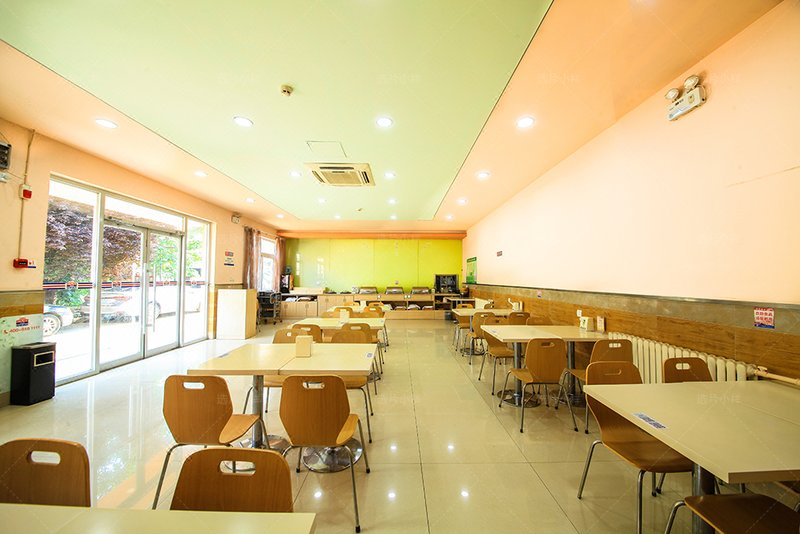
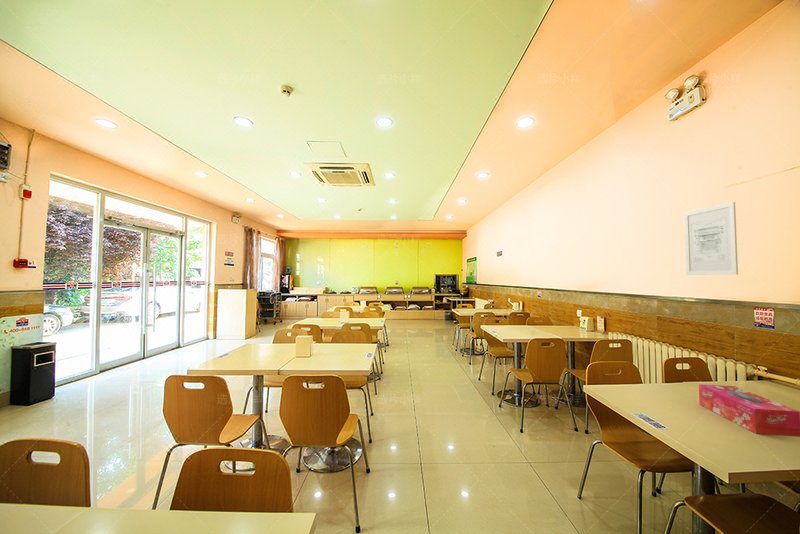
+ wall art (708, 241)
+ tissue box (744, 407)
